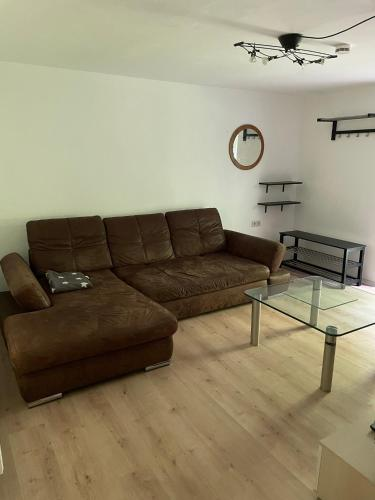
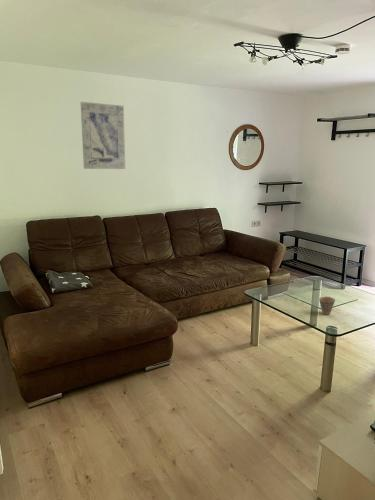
+ wall art (103, 137)
+ cup (326, 306)
